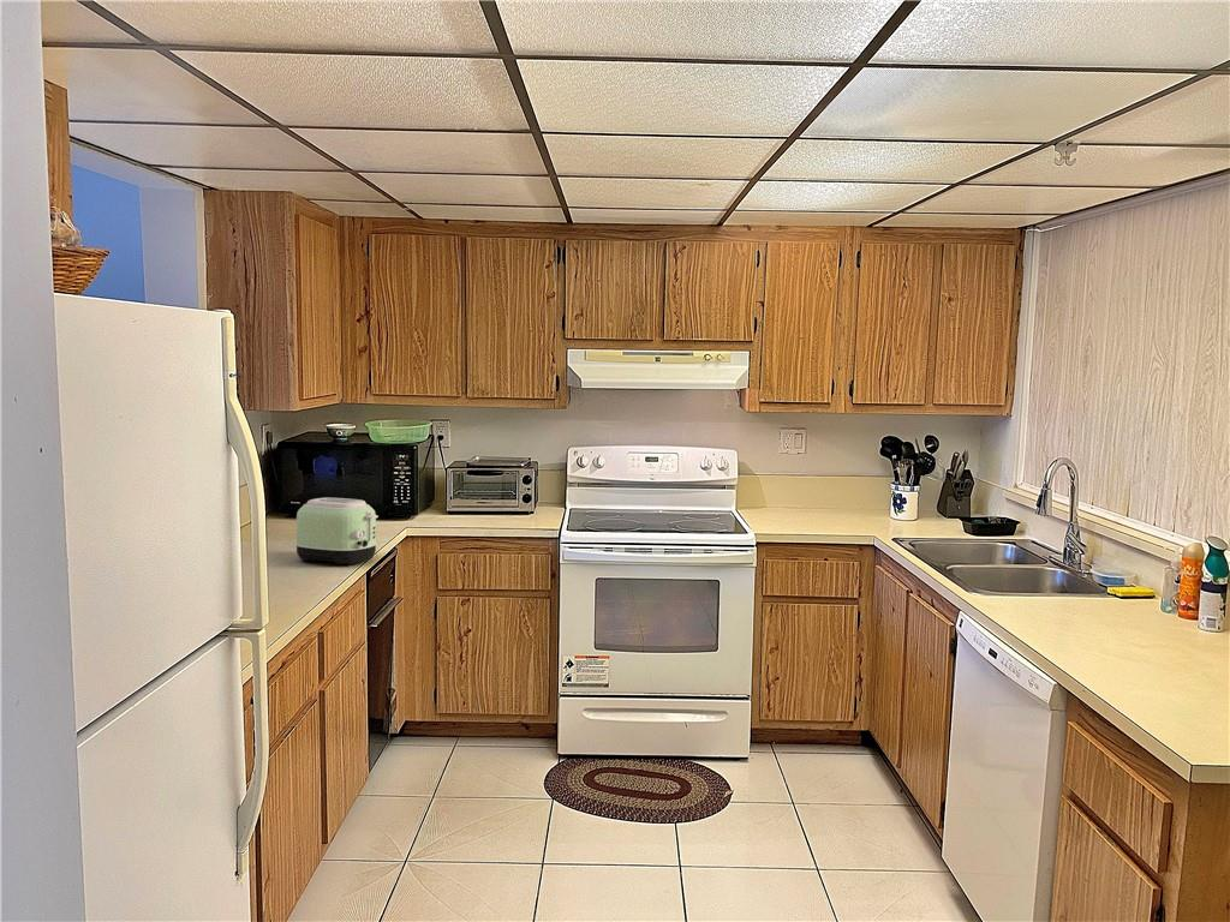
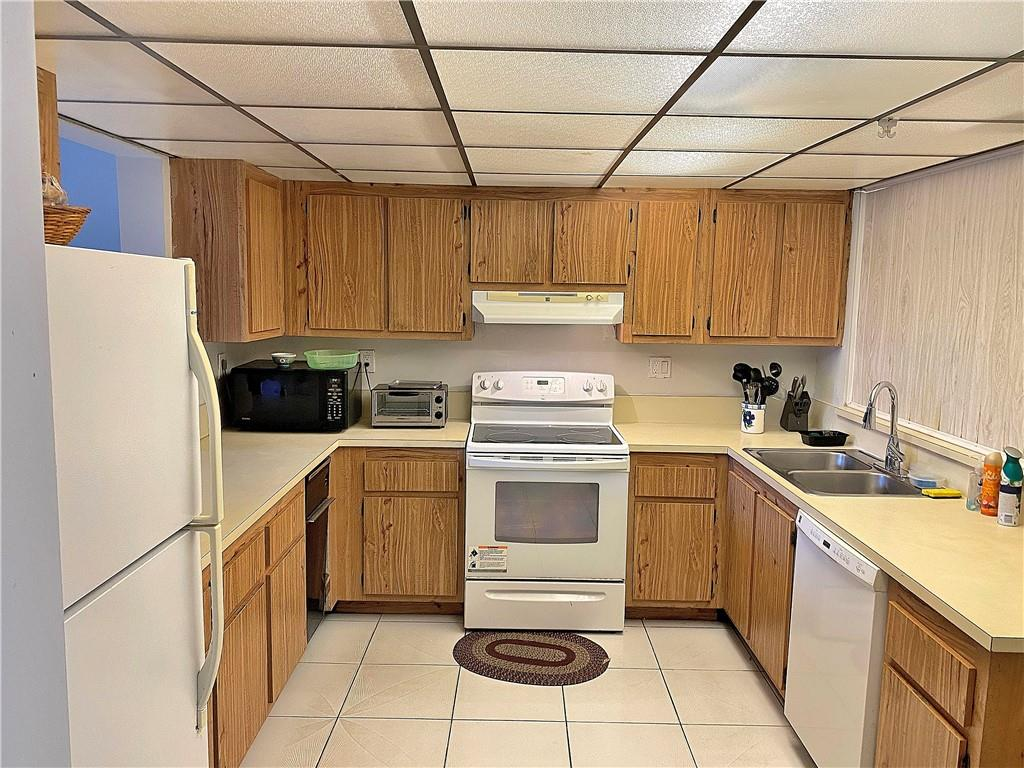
- toaster (339, 529)
